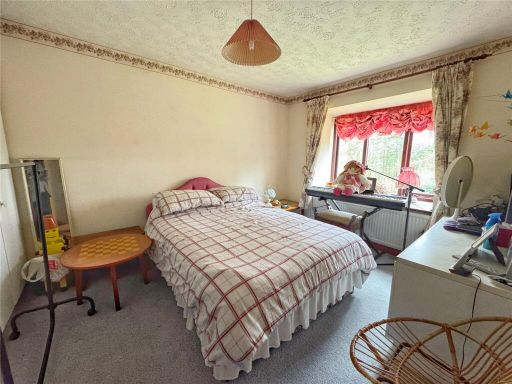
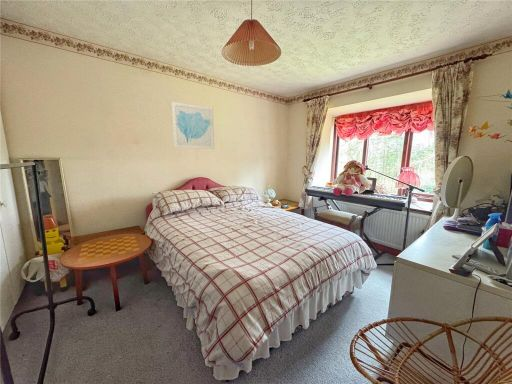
+ wall art (194, 127)
